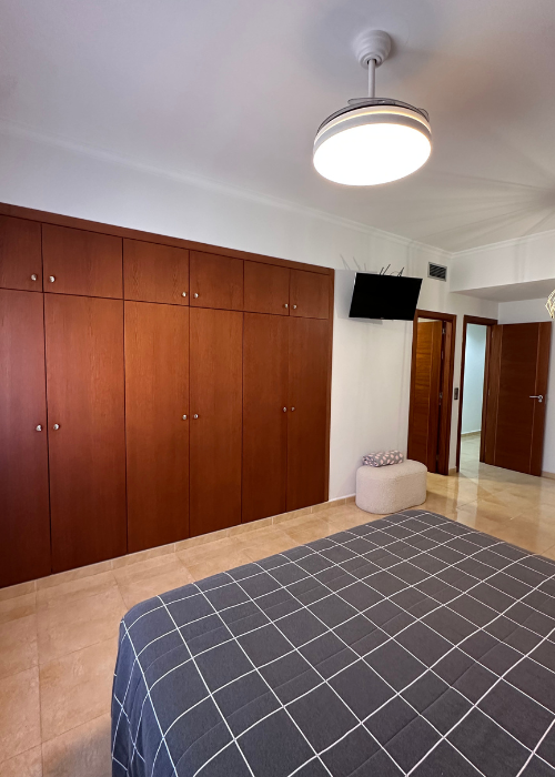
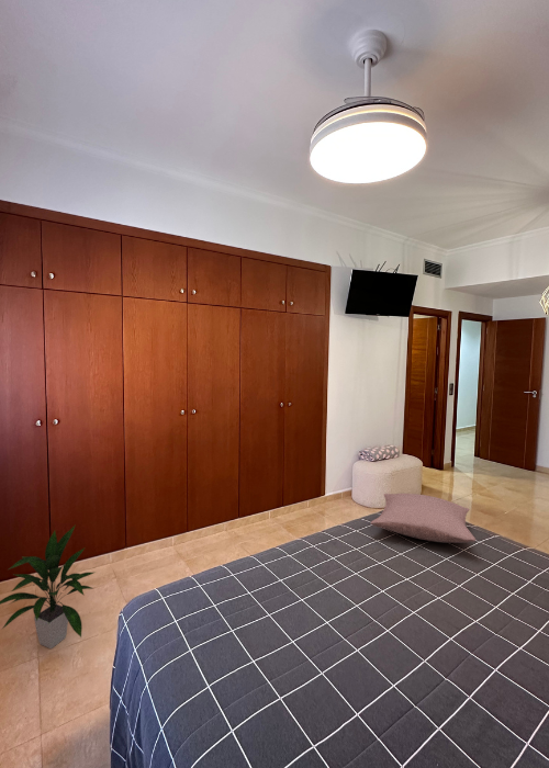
+ indoor plant (52, 589)
+ pillow (423, 515)
